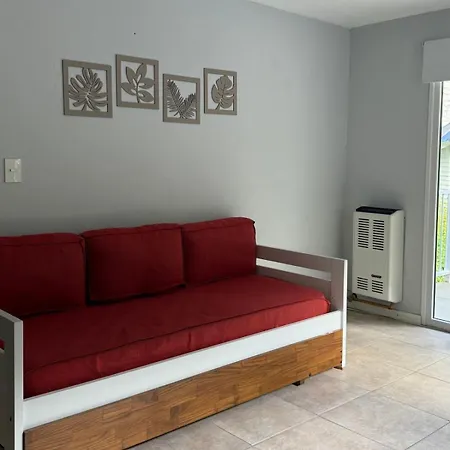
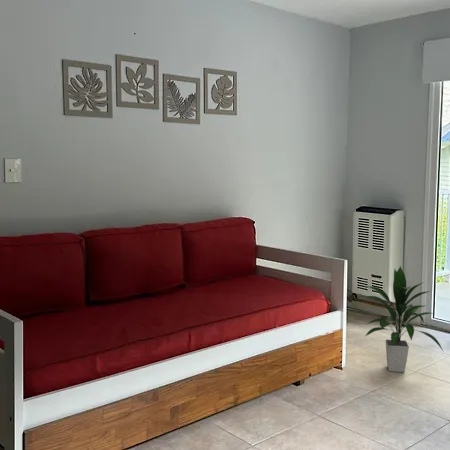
+ indoor plant (400, 320)
